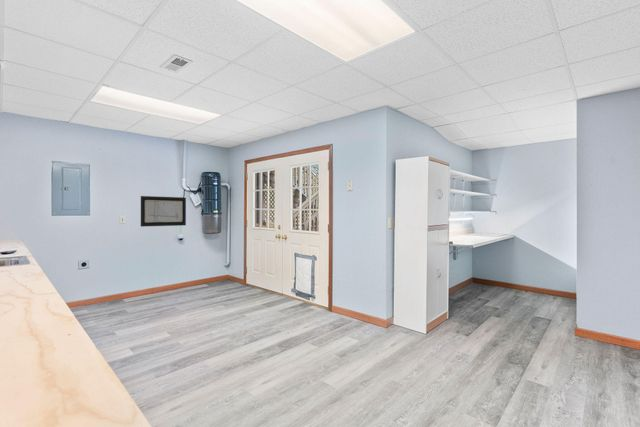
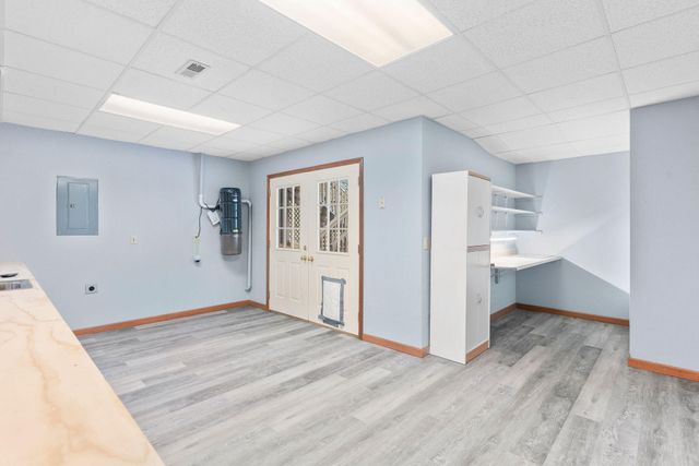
- wall art (164, 211)
